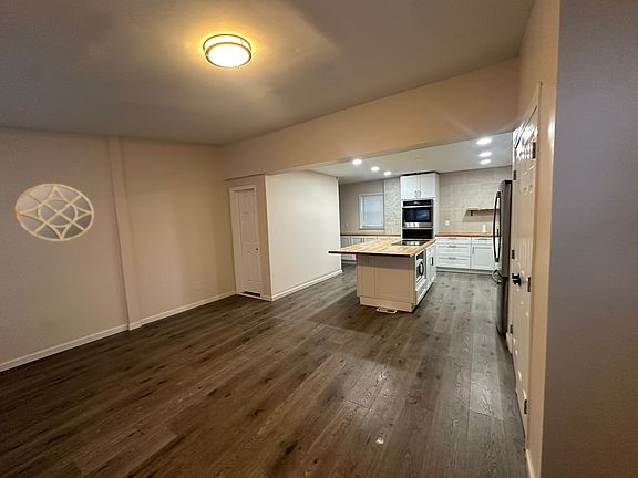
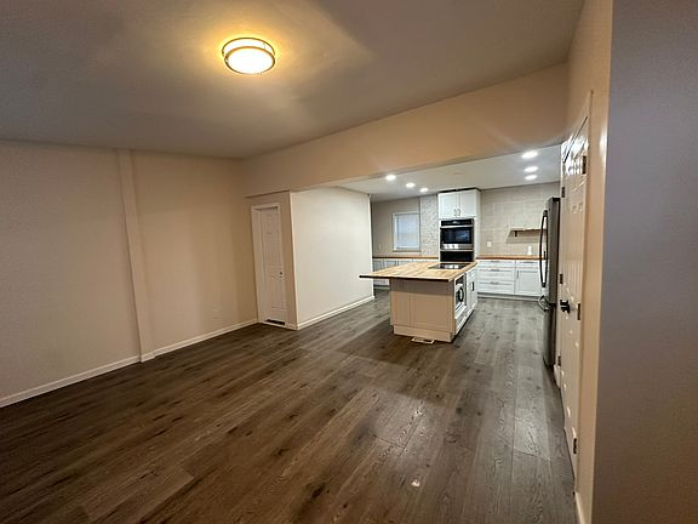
- home mirror (58, 212)
